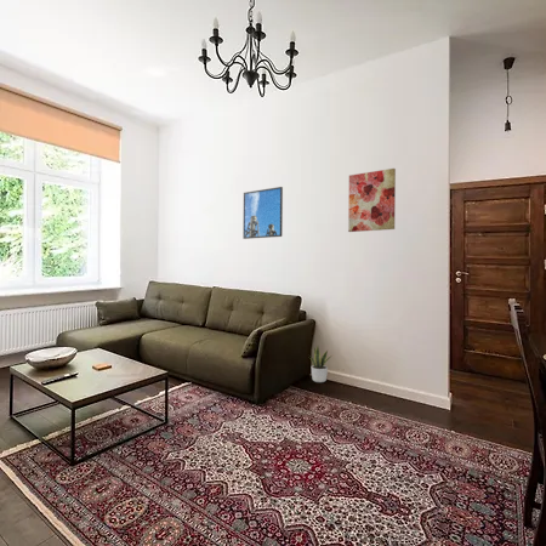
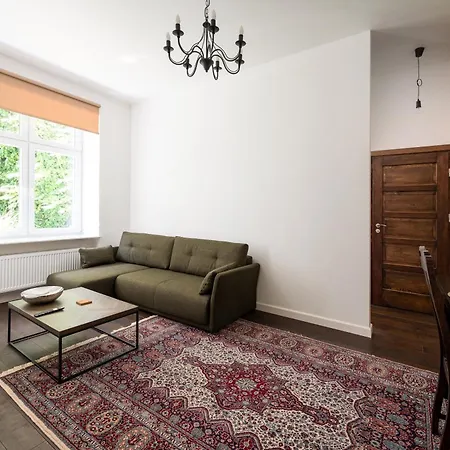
- wall art (370, 201)
- potted plant (319, 362)
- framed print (262, 214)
